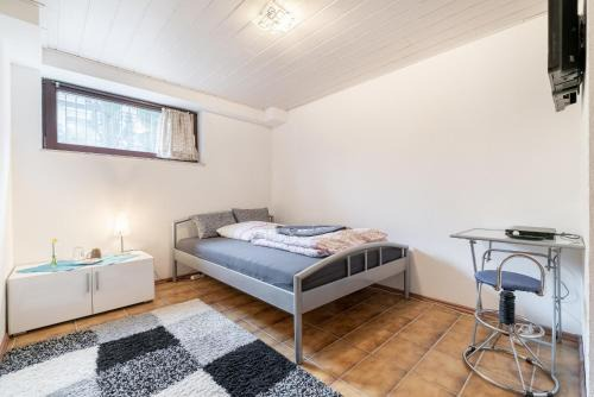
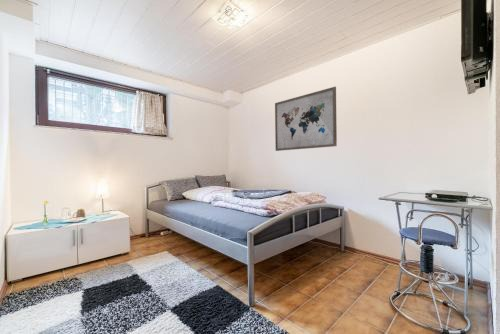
+ wall art (302, 122)
